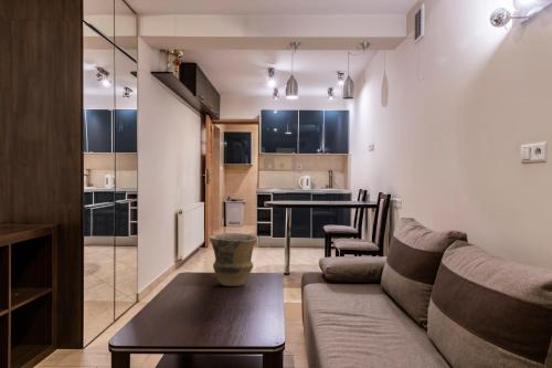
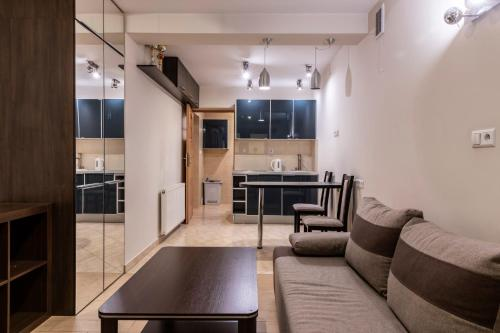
- vase (233, 259)
